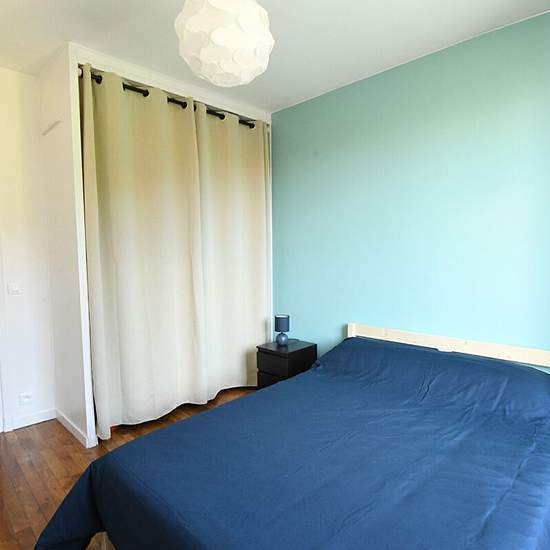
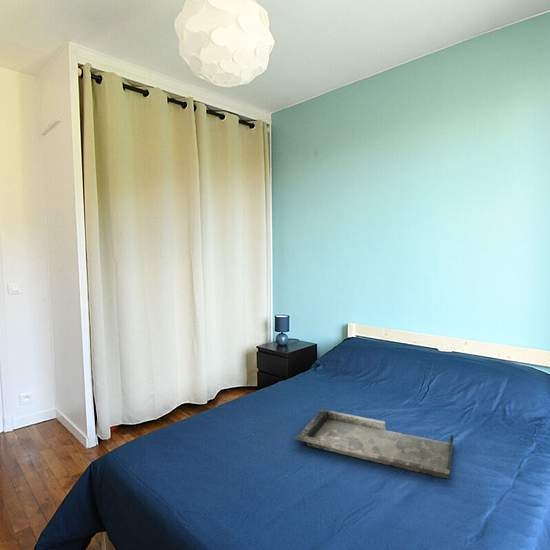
+ tray (373, 440)
